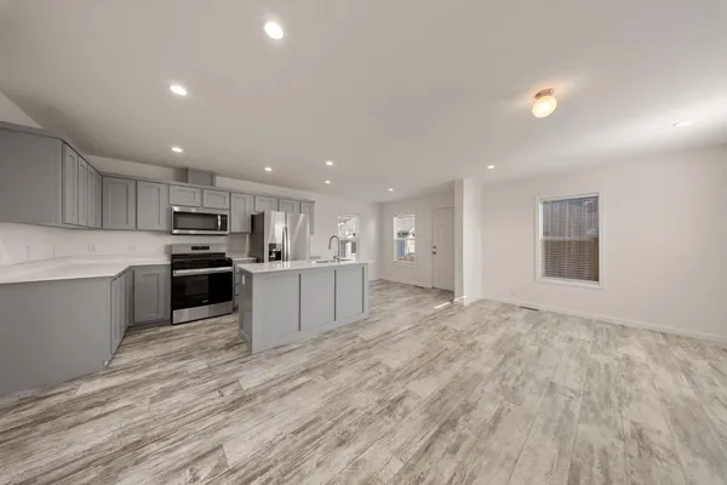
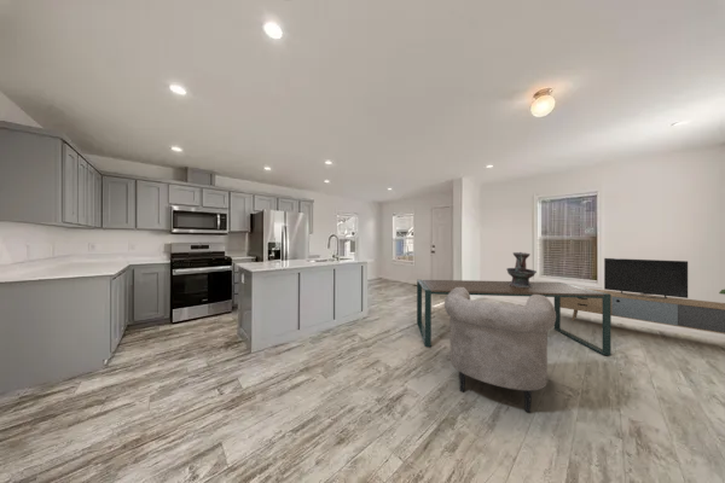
+ media console (642, 295)
+ dining table (498, 295)
+ decorative urn (520, 269)
+ chair (494, 339)
